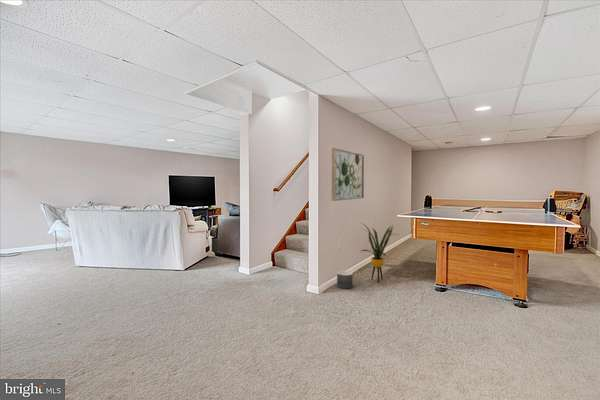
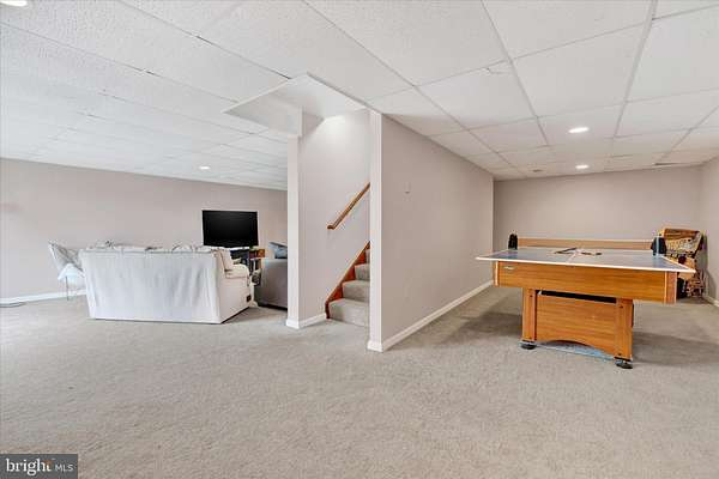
- planter (344, 279)
- wall art (350, 175)
- house plant (376, 251)
